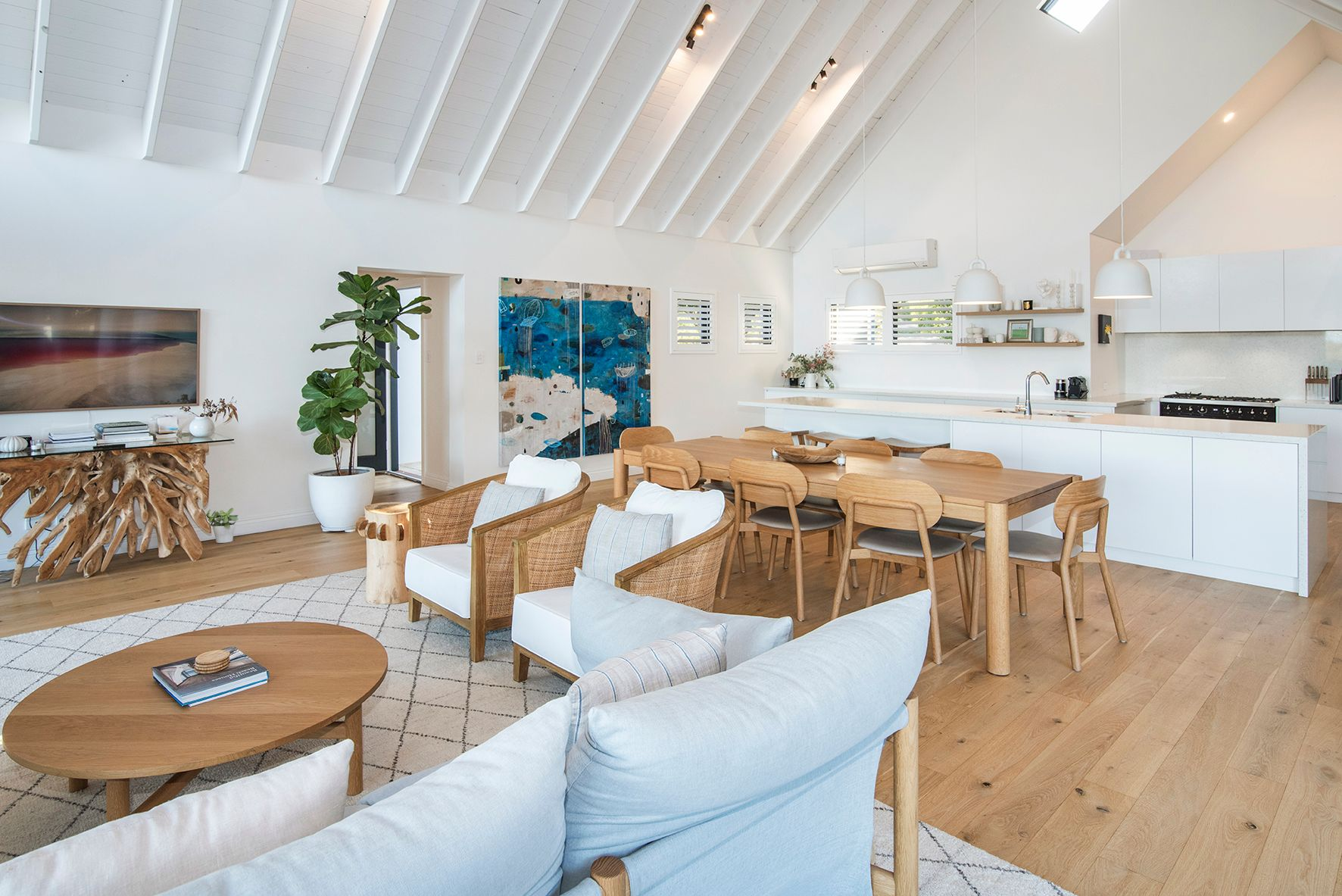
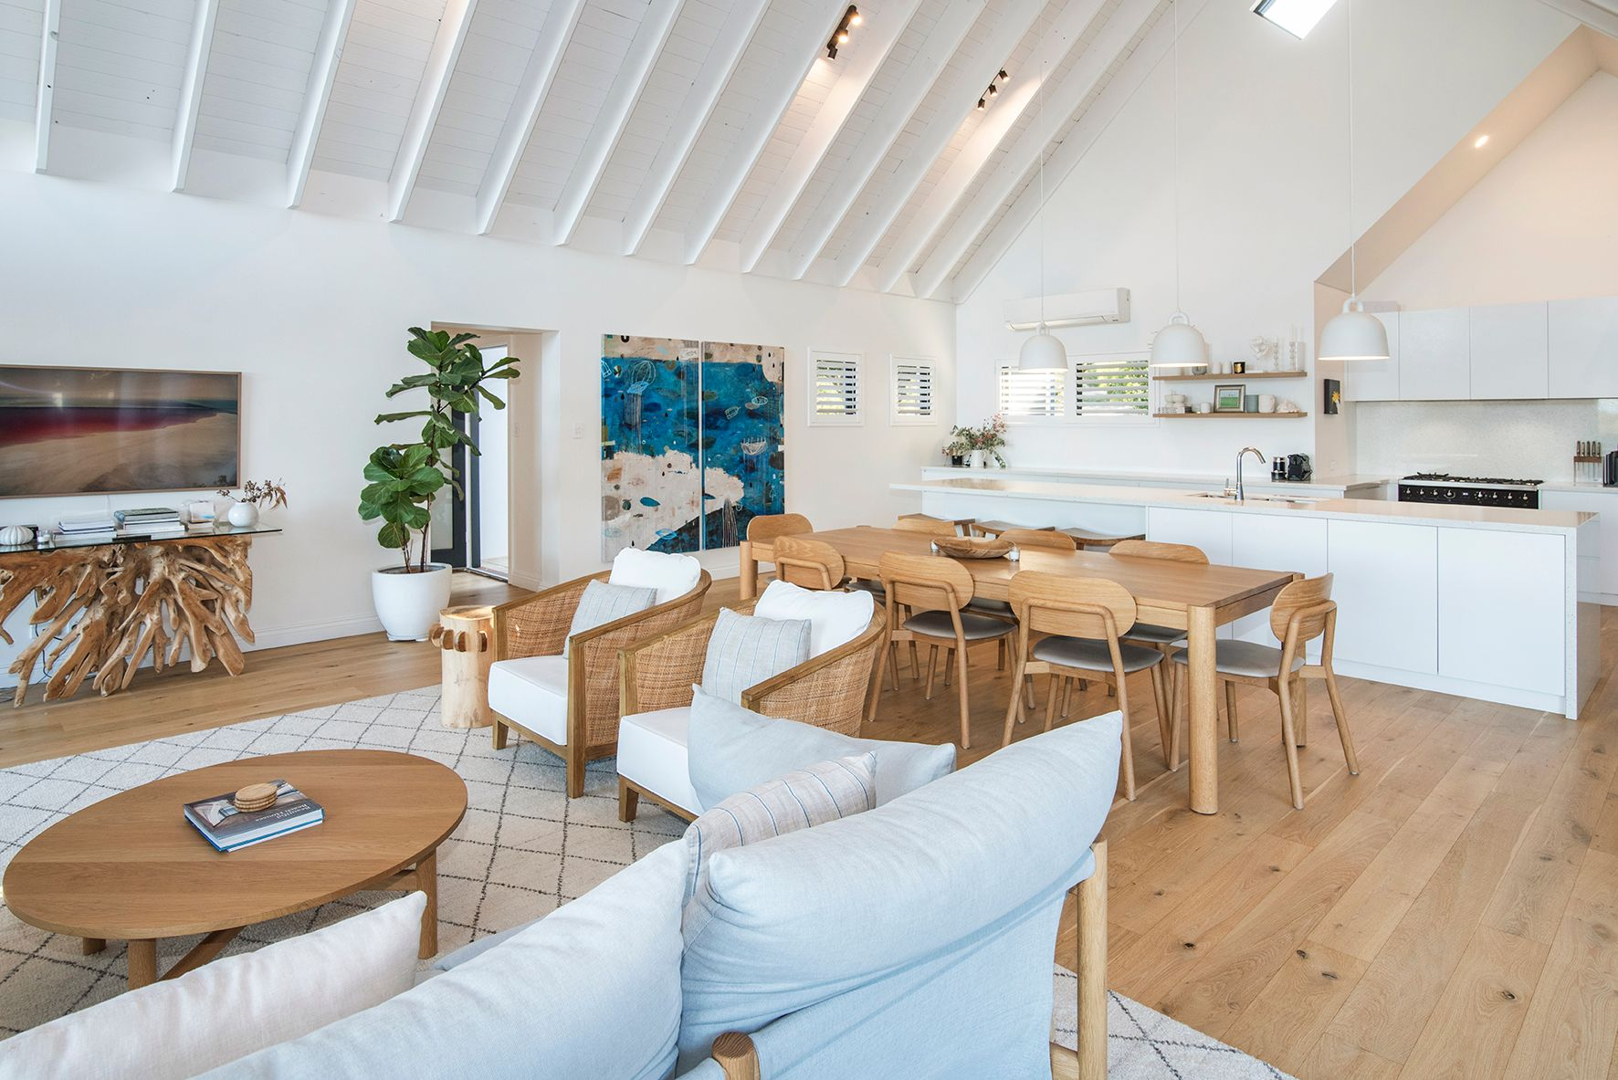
- potted plant (220, 525)
